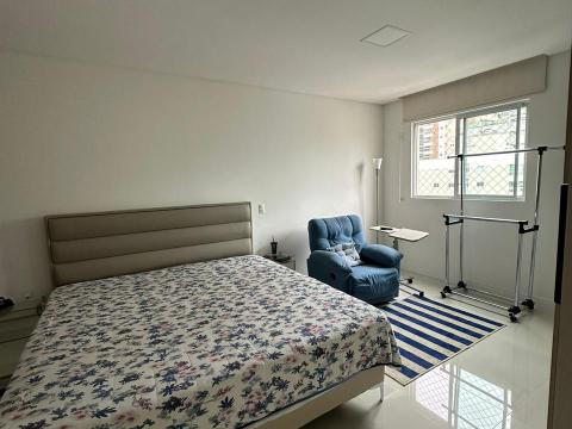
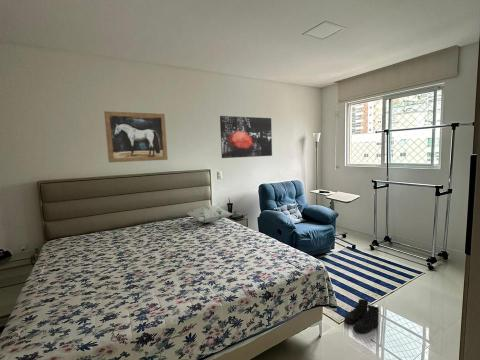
+ wall art (137, 137)
+ boots (361, 313)
+ wall art (247, 137)
+ decorative pillow (209, 213)
